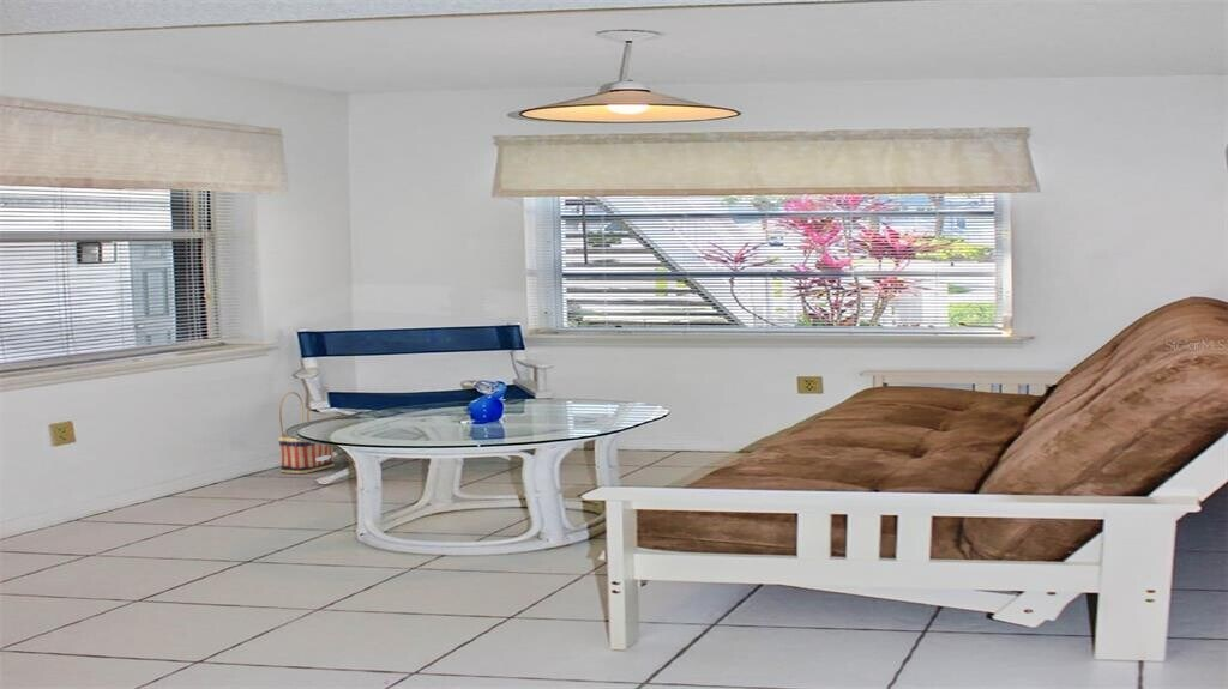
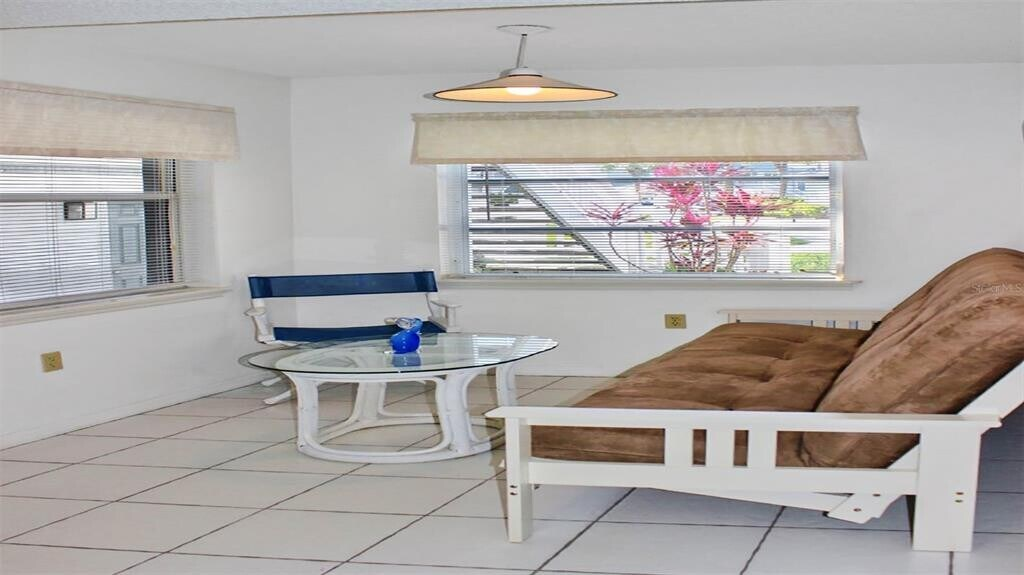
- basket (307, 421)
